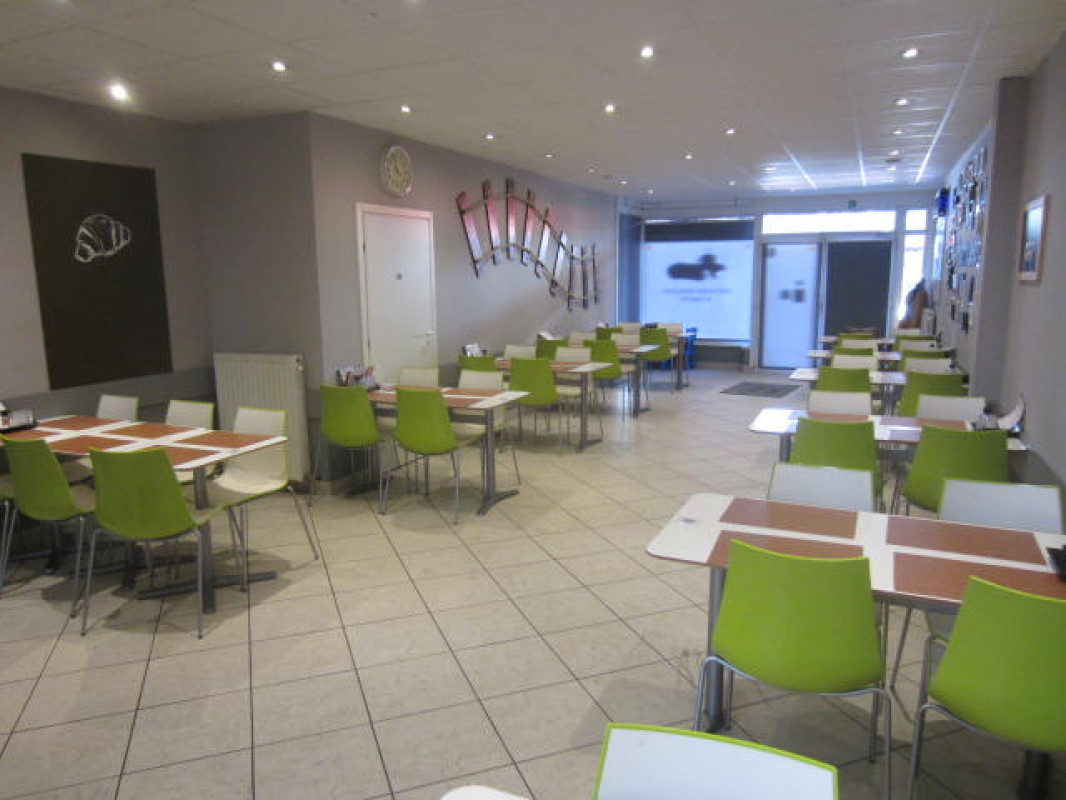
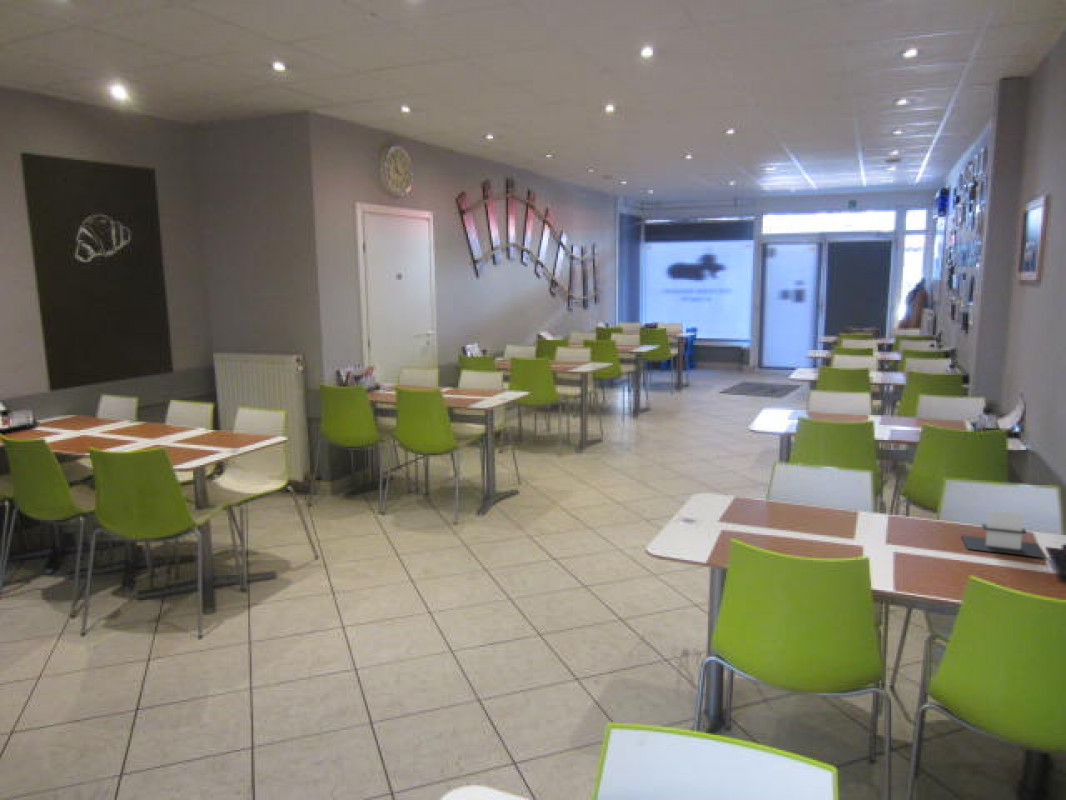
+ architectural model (1004, 529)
